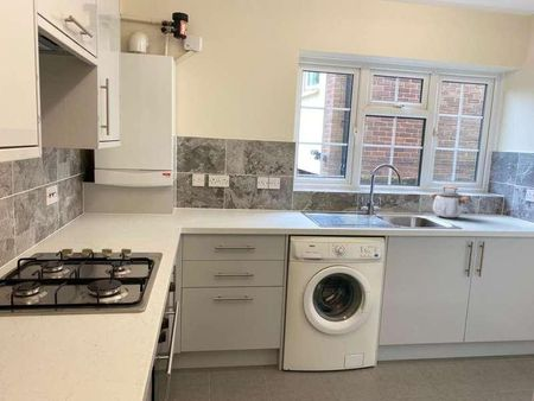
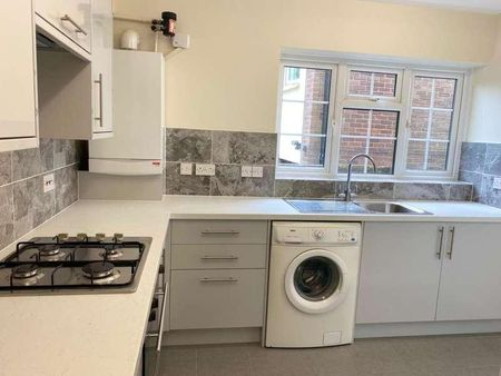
- kettle (447, 202)
